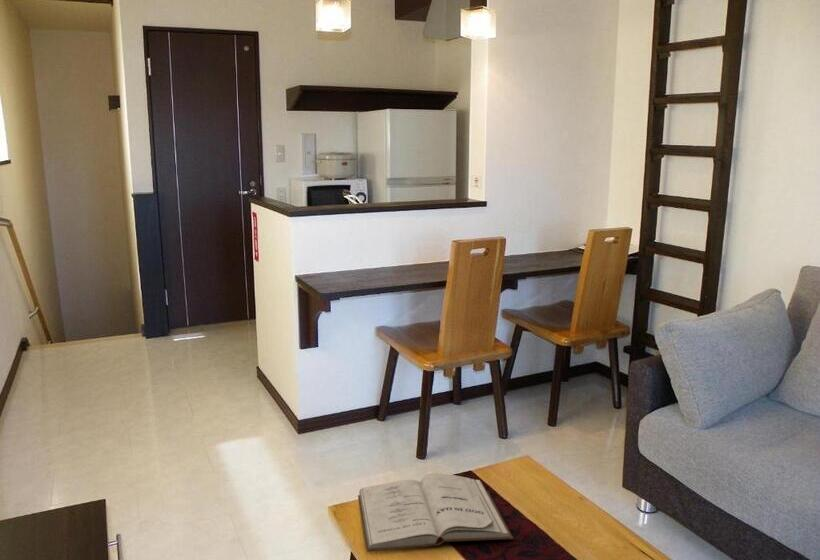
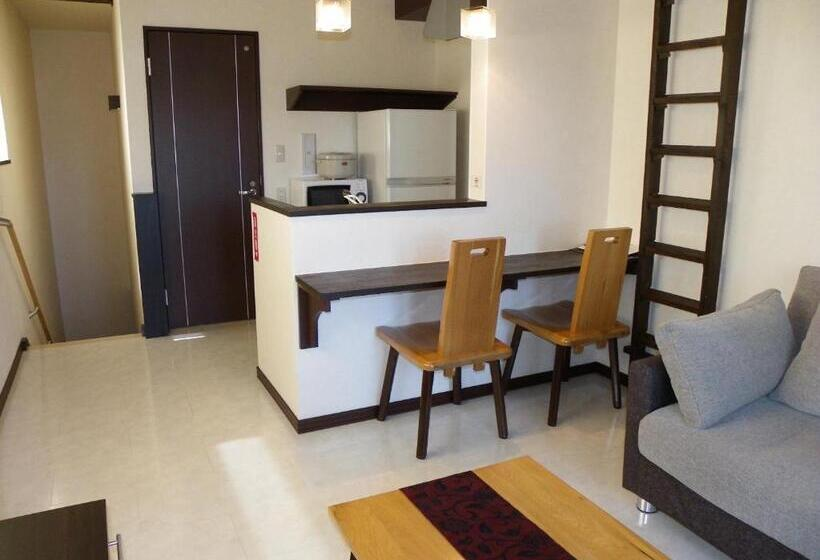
- book (430, 506)
